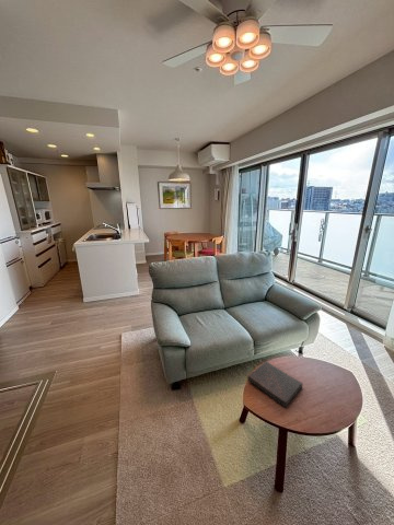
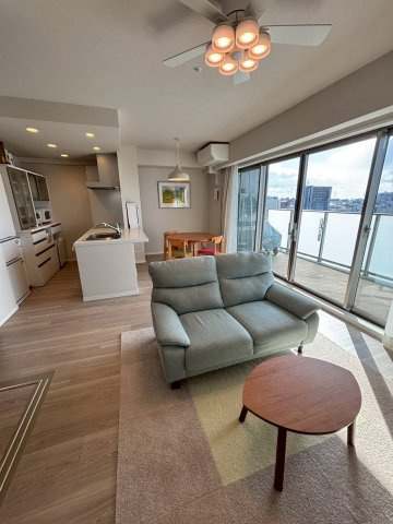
- book (274, 381)
